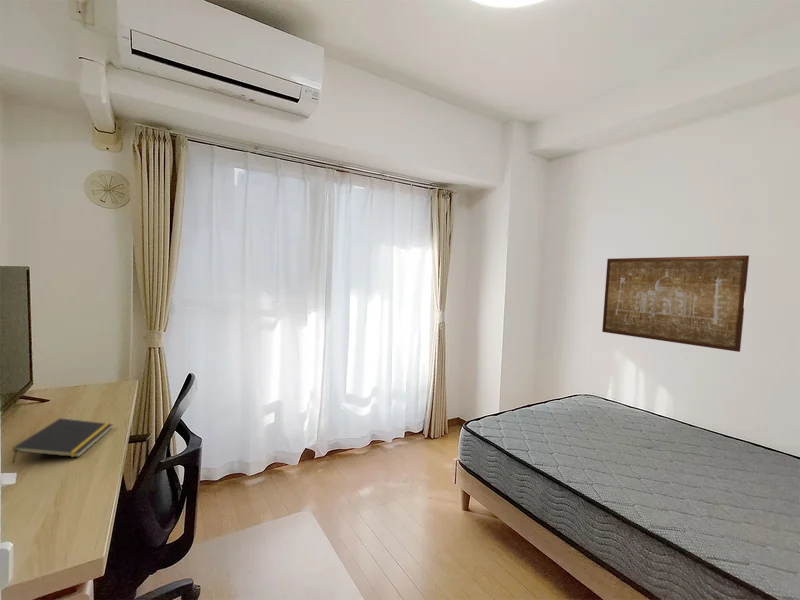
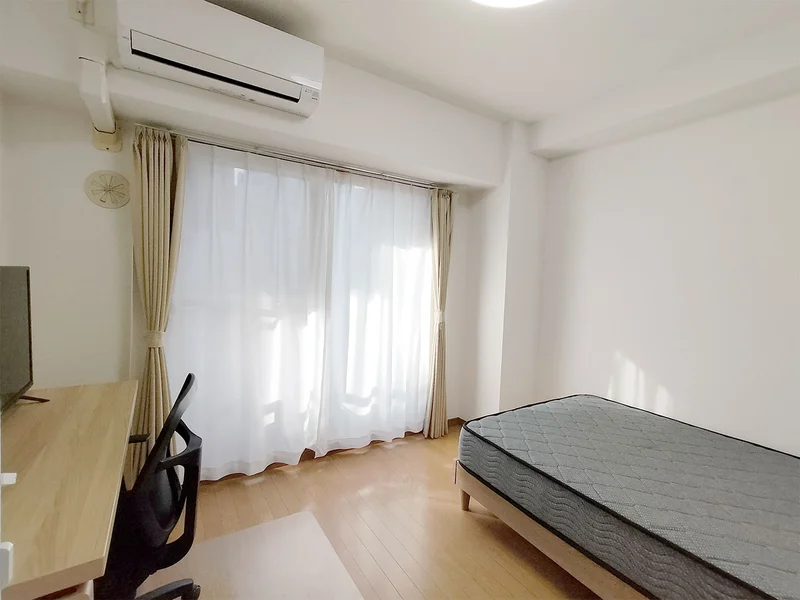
- wall art (665, 299)
- notepad (68, 436)
